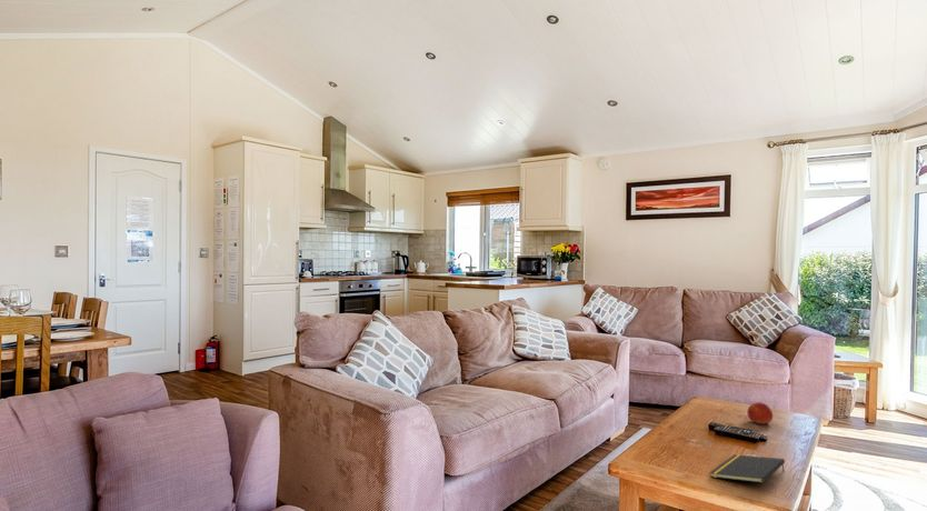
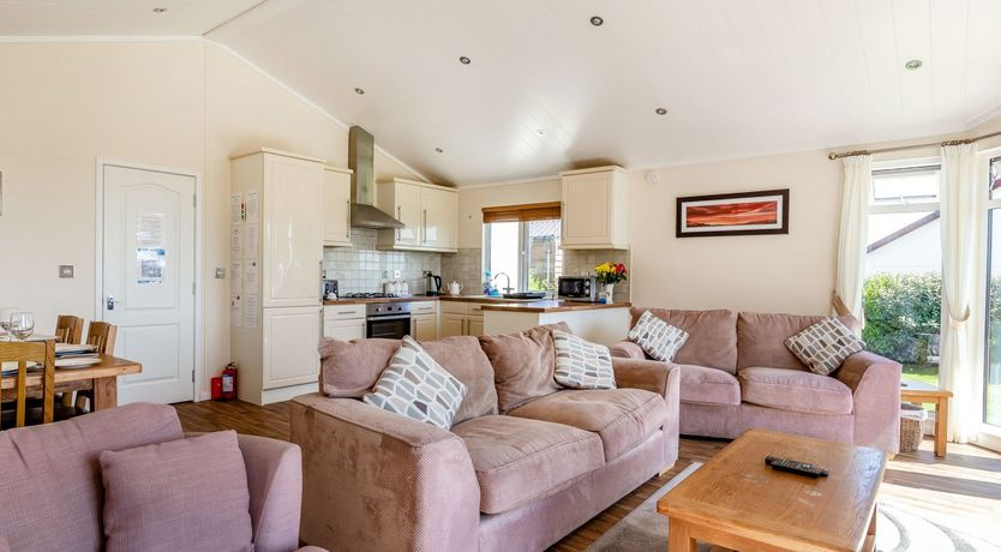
- fruit (759, 412)
- notepad (747, 468)
